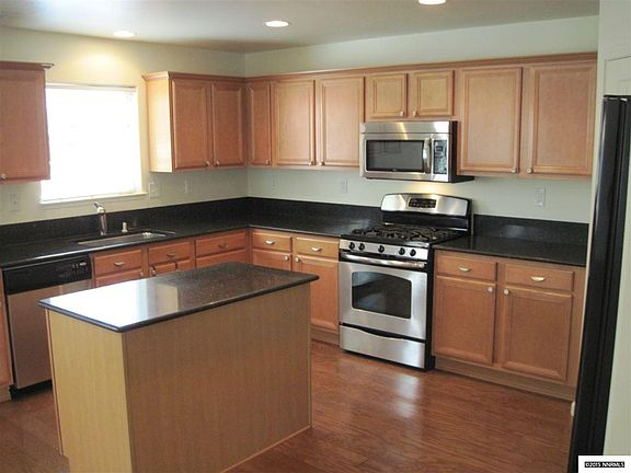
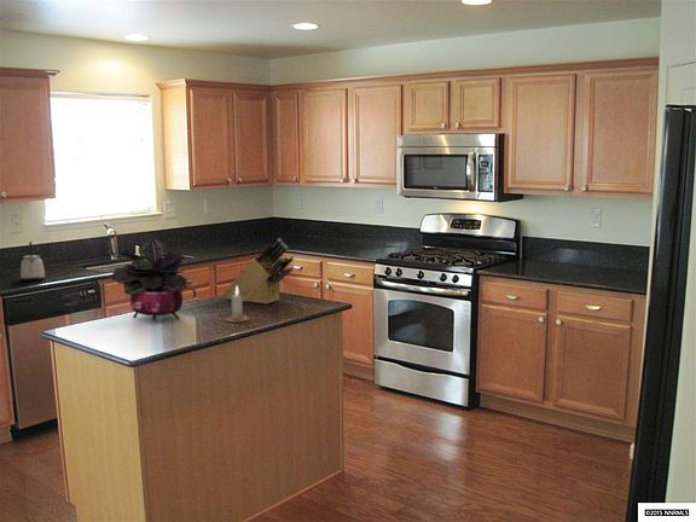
+ knife block (257, 269)
+ potted plant (155, 279)
+ kettle (31, 261)
+ candle (237, 302)
